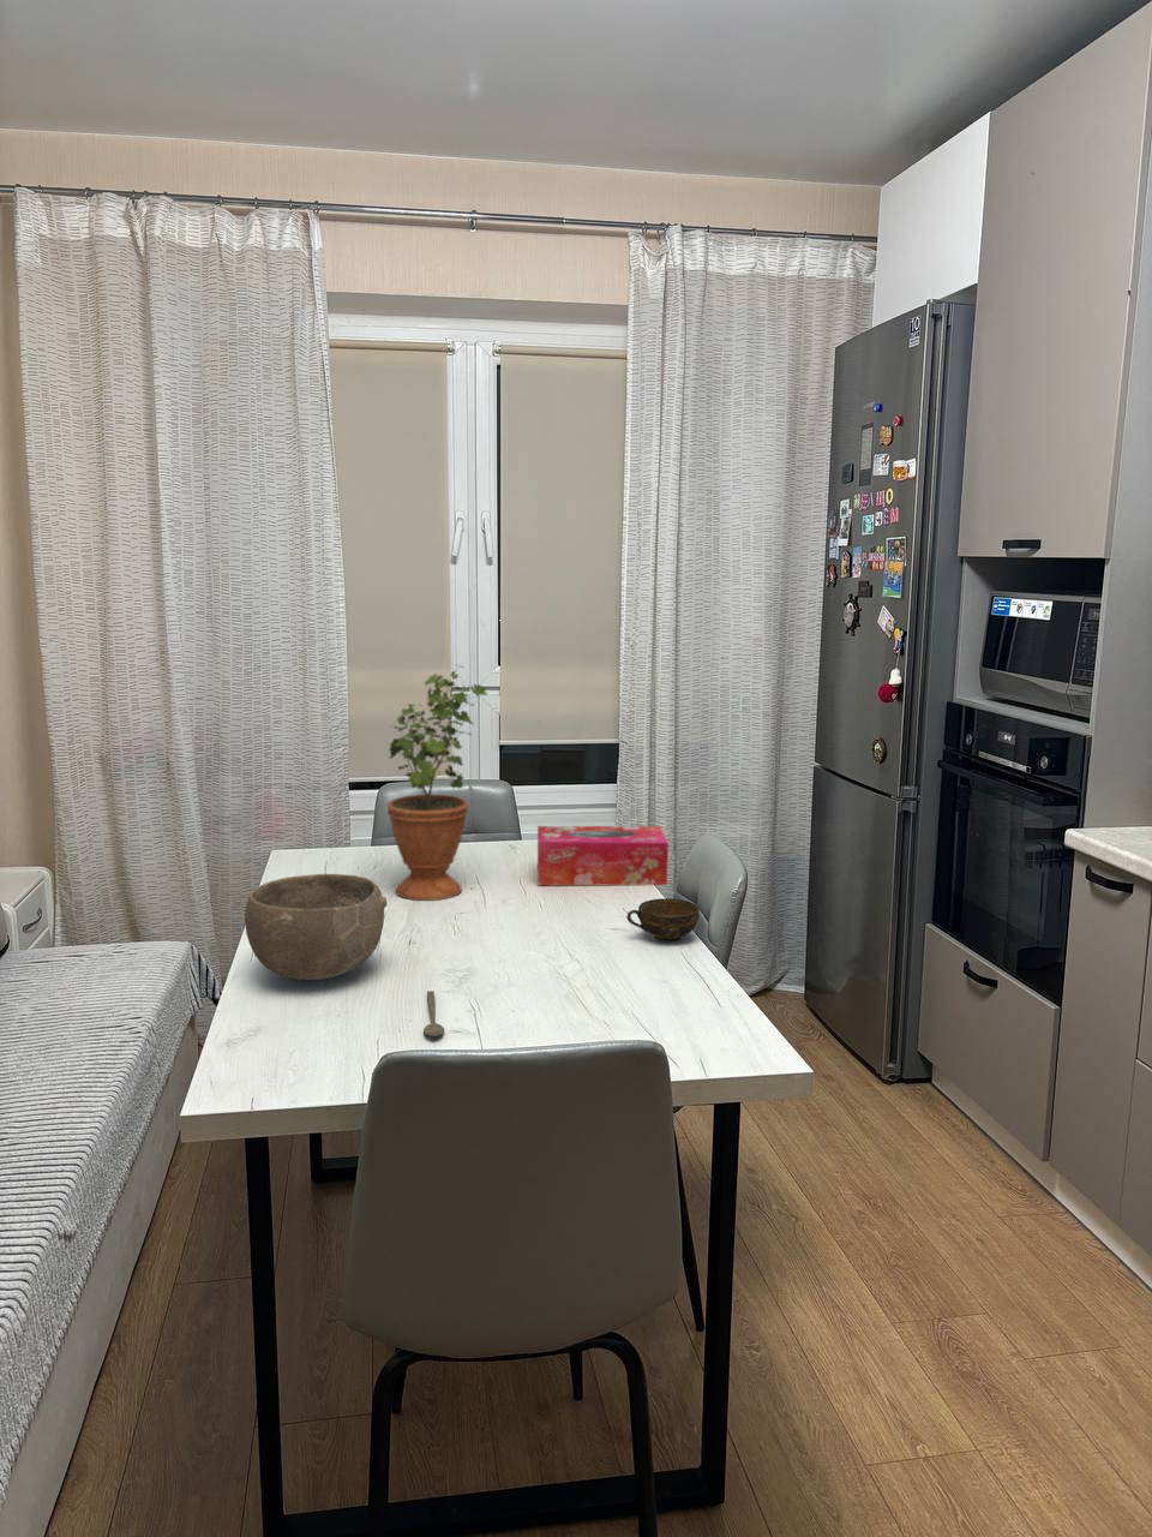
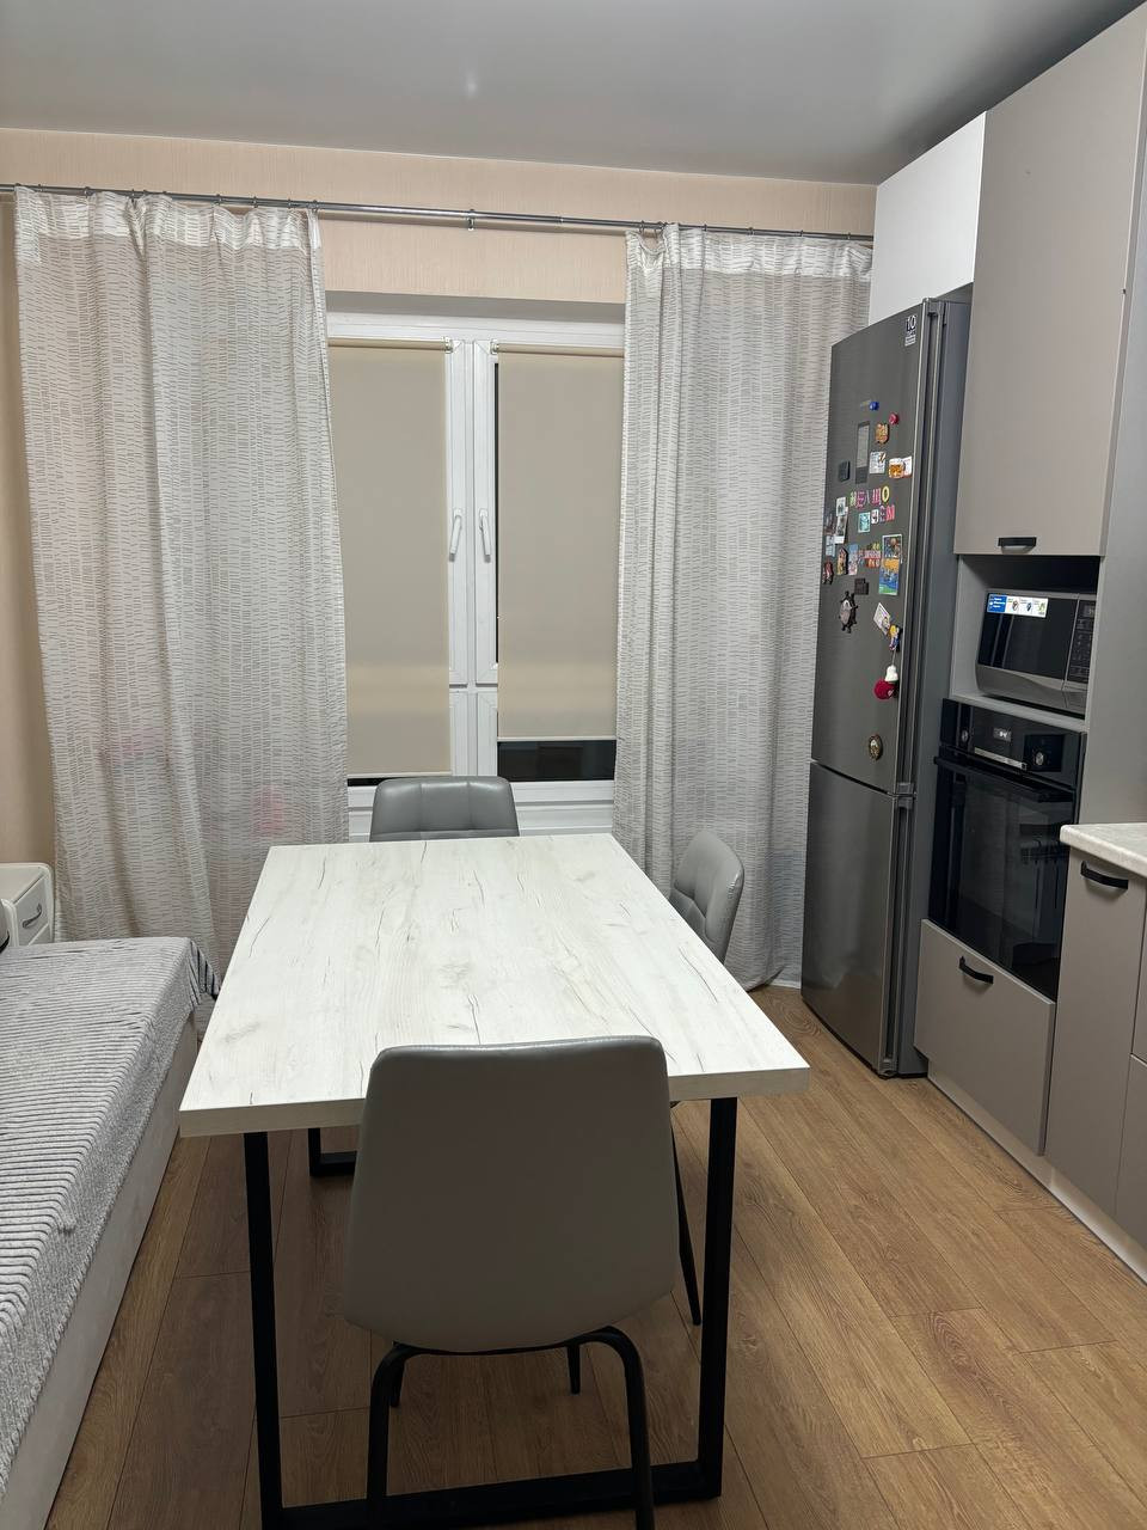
- tissue box (600, 854)
- bowl (317, 931)
- potted plant (434, 777)
- spoon (432, 1012)
- cup (661, 922)
